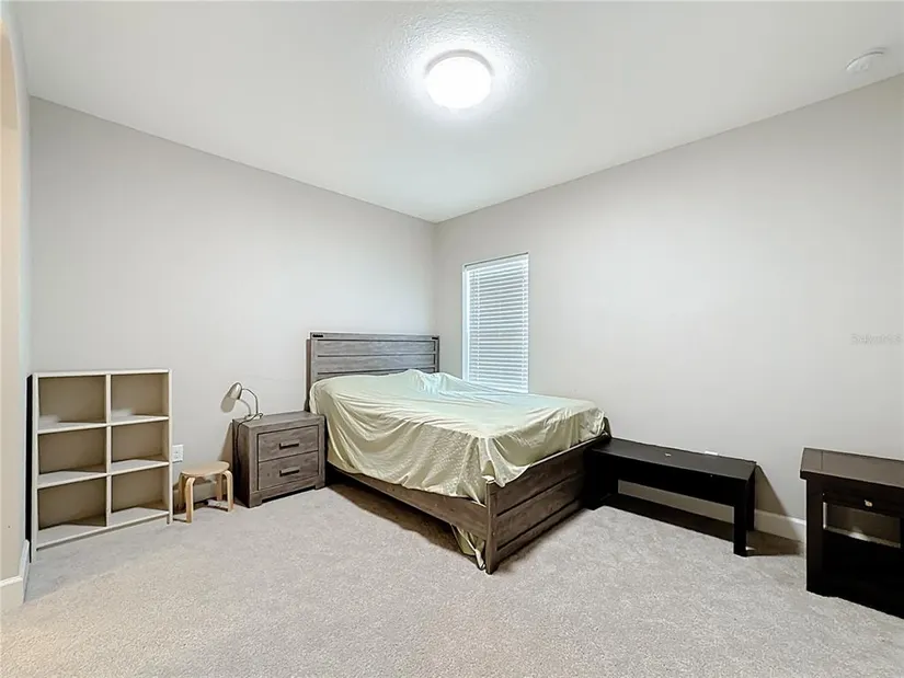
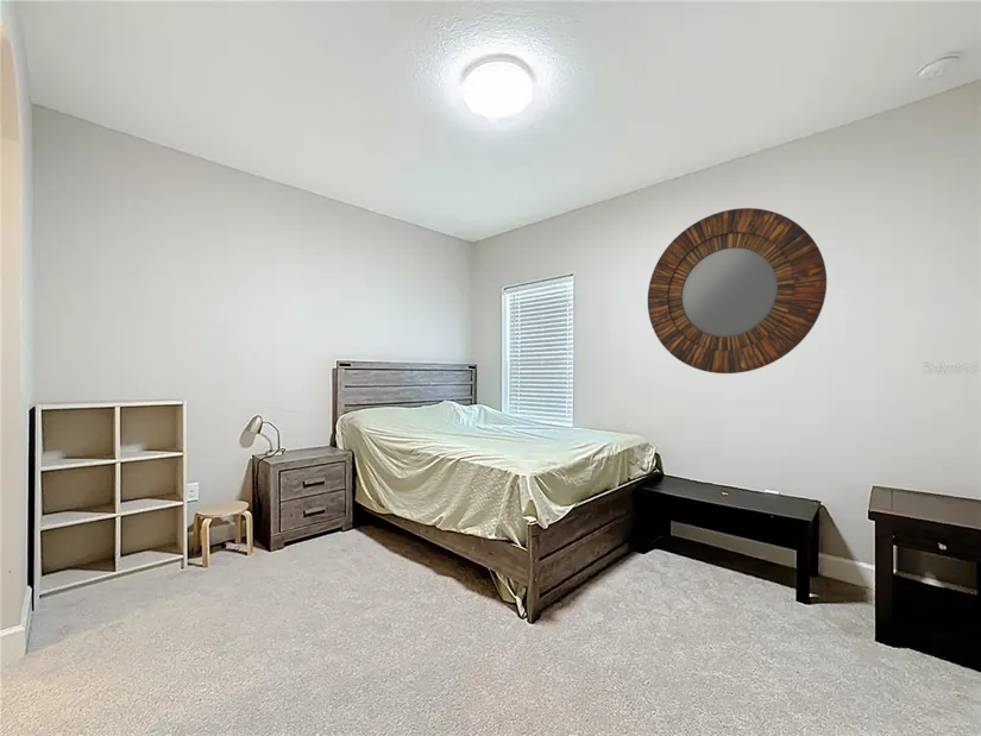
+ home mirror (725, 291)
